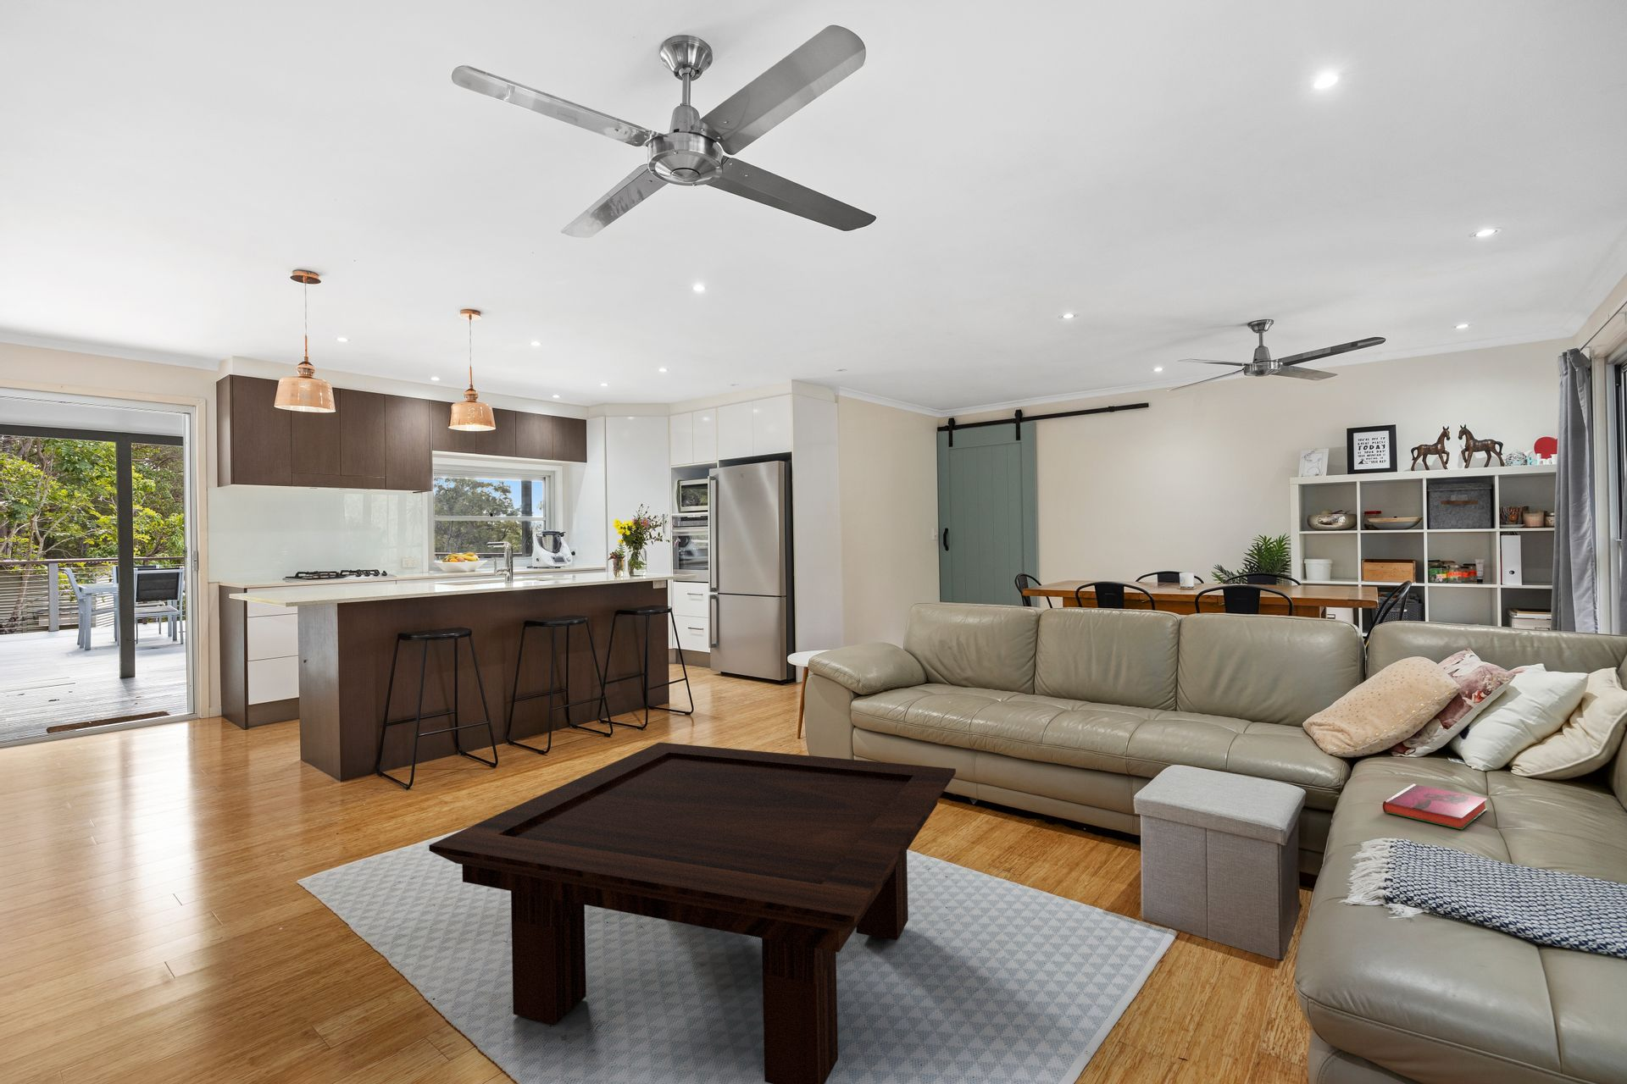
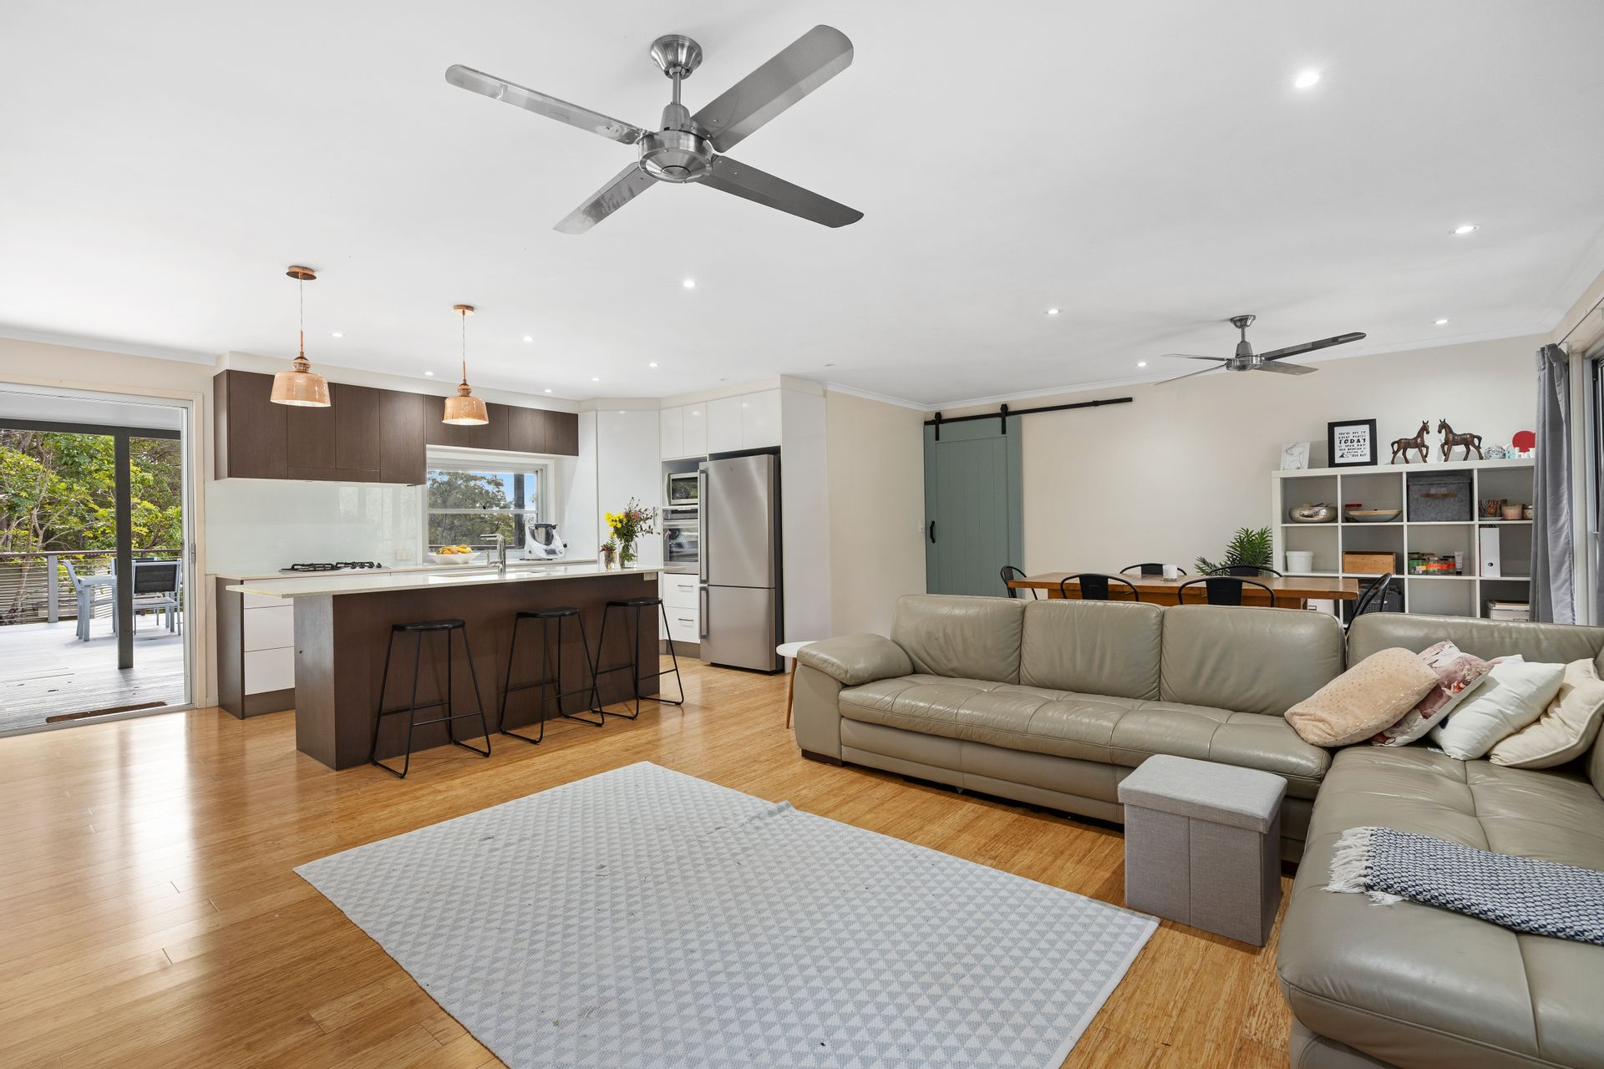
- coffee table (728, 884)
- hardback book (1435, 805)
